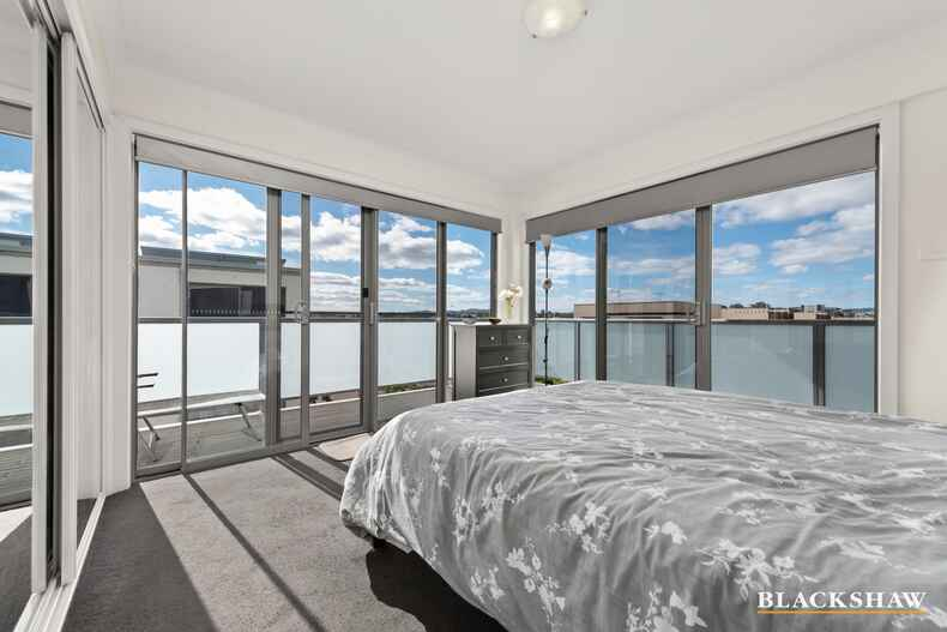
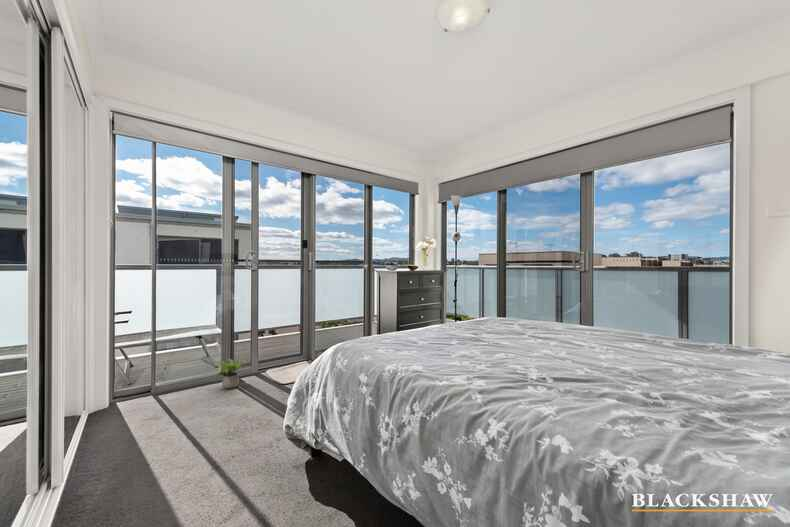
+ potted plant (229, 372)
